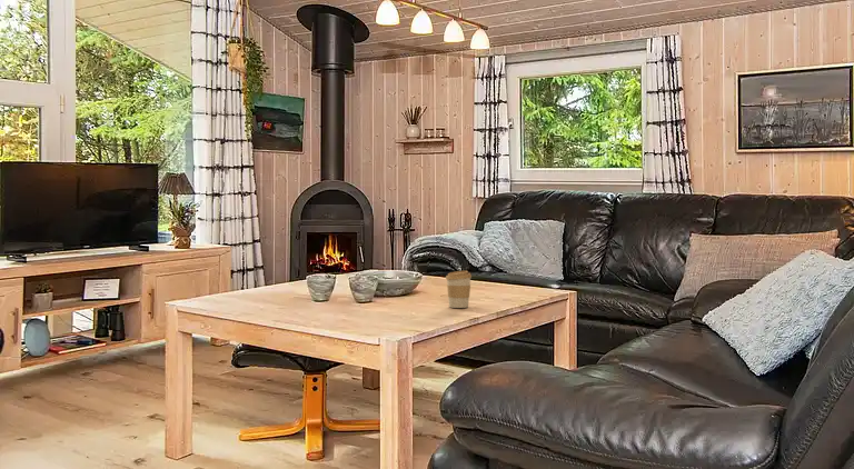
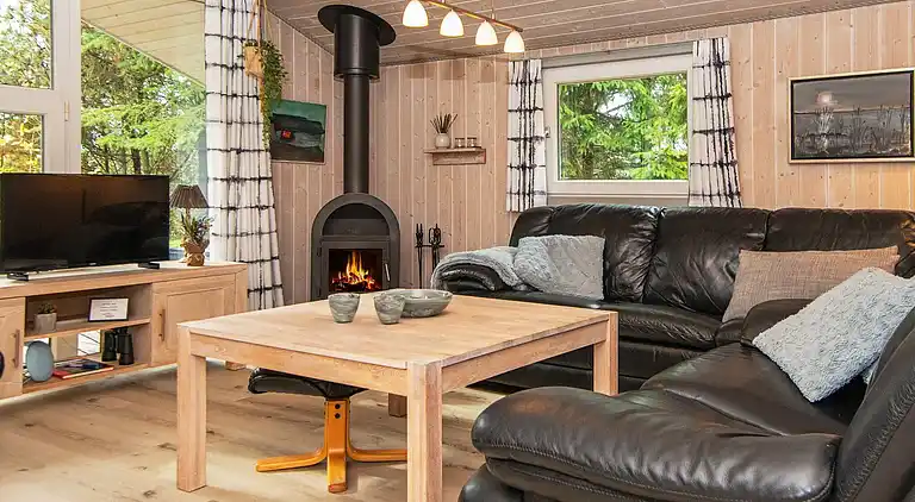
- coffee cup (458, 288)
